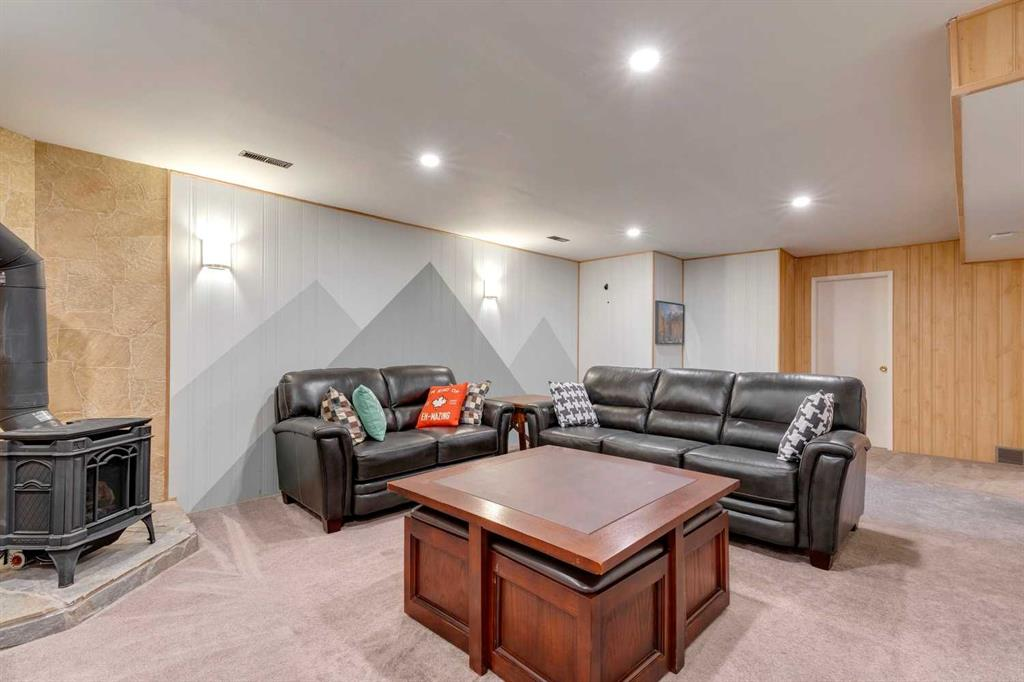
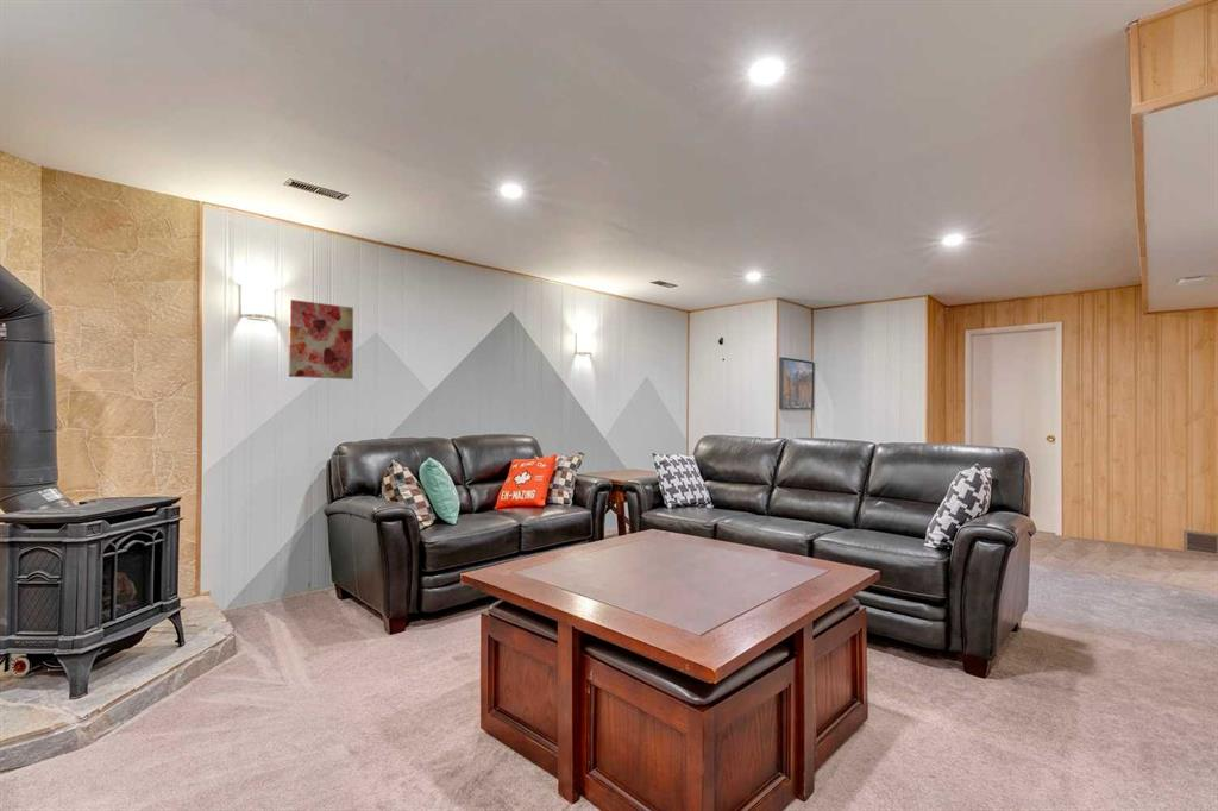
+ wall art (321, 340)
